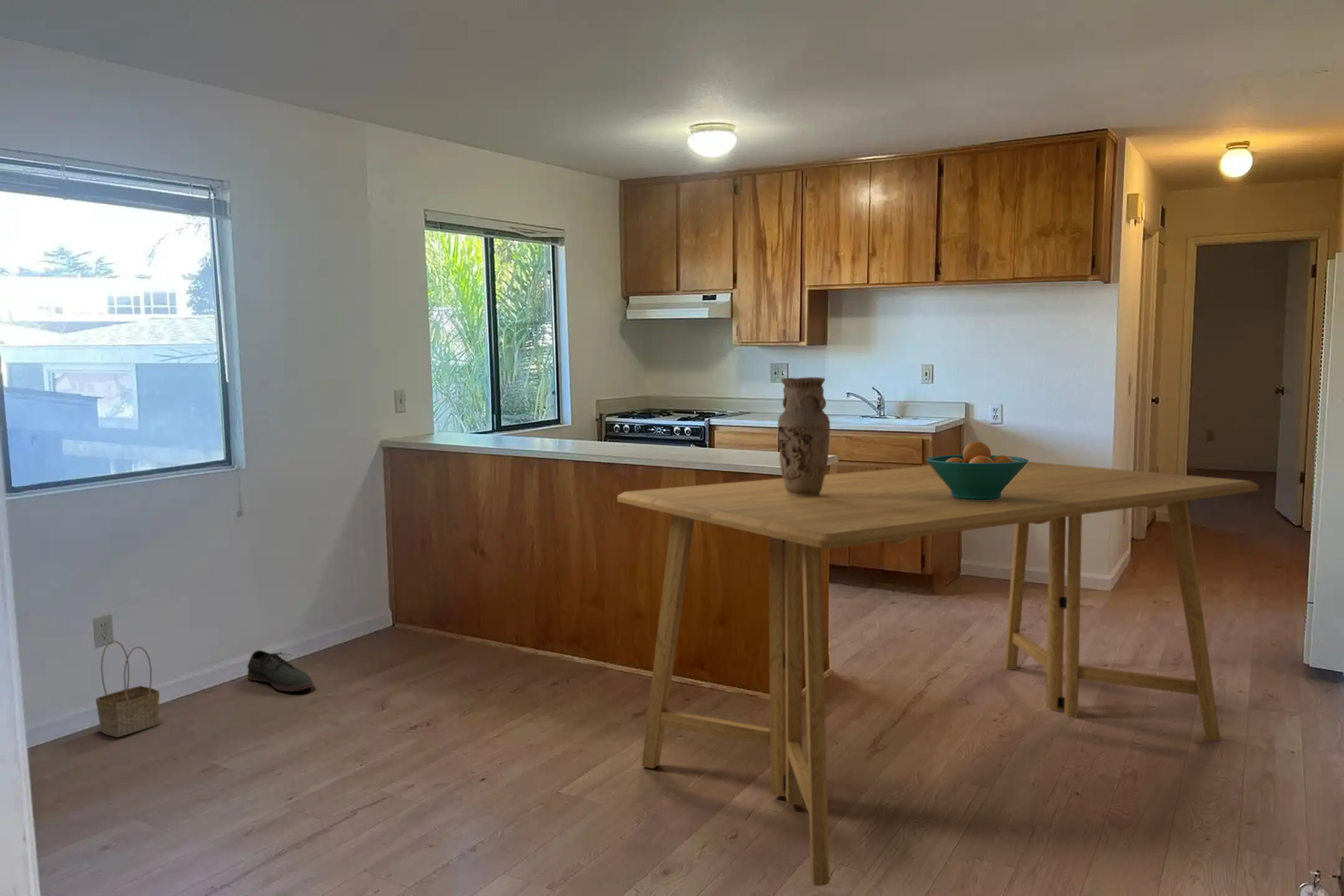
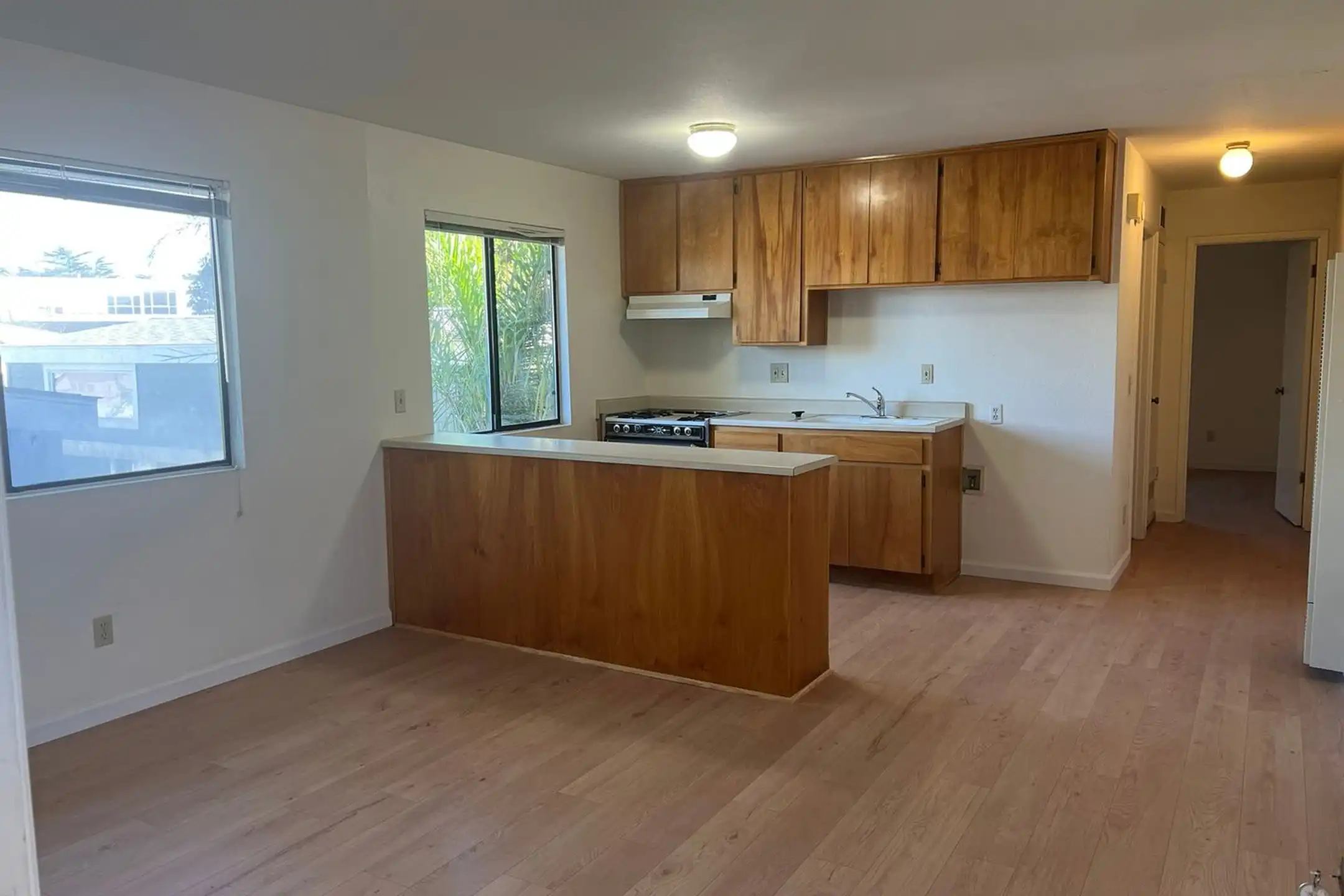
- vase (803, 436)
- dining table (1007, 622)
- shoe (281, 668)
- basket (127, 685)
- fruit bowl (976, 469)
